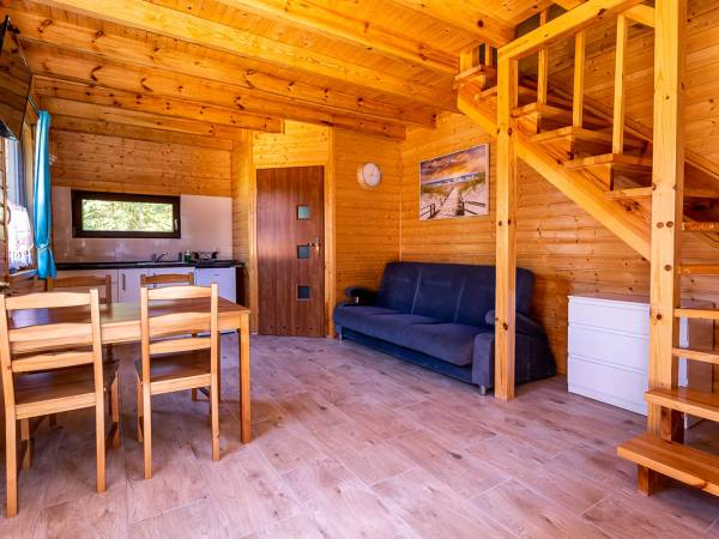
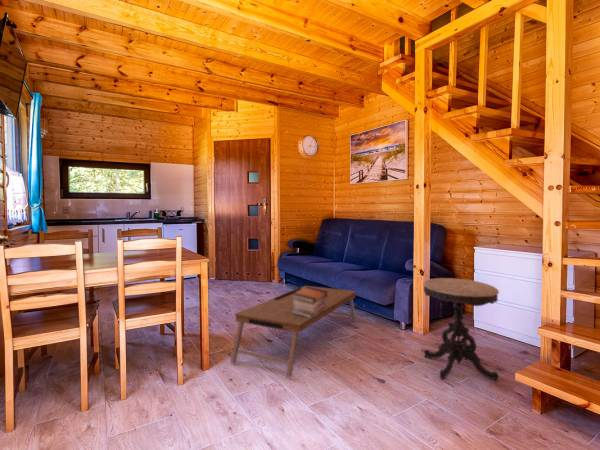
+ side table (458, 326)
+ book stack (308, 300)
+ coffee table (303, 318)
